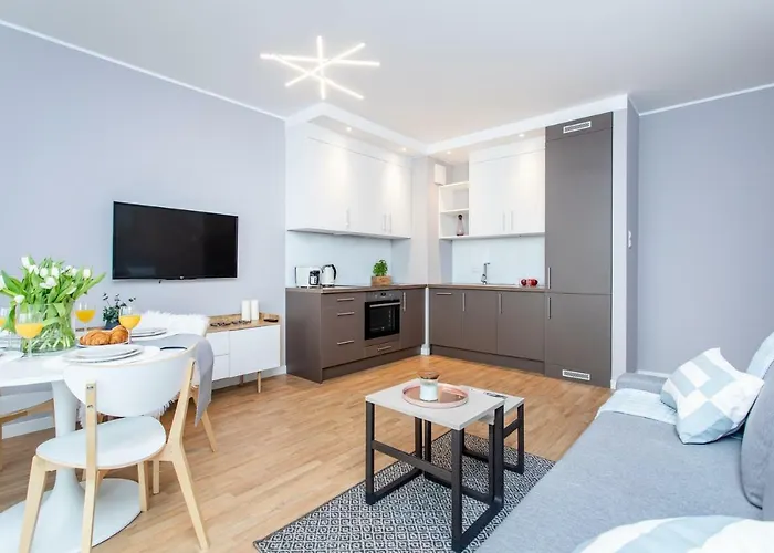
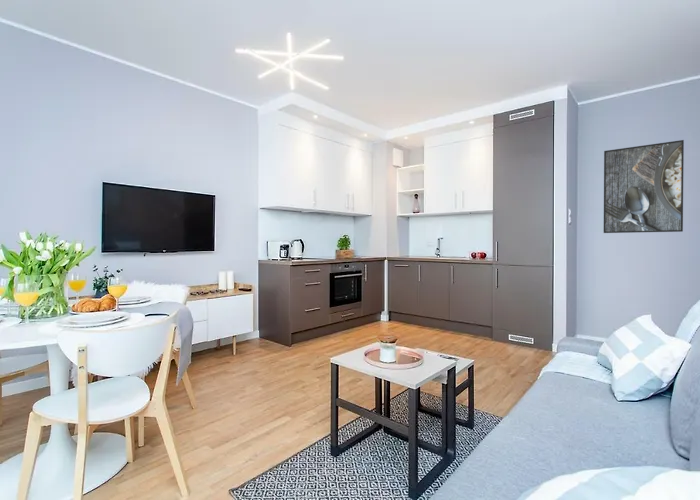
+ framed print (641, 189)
